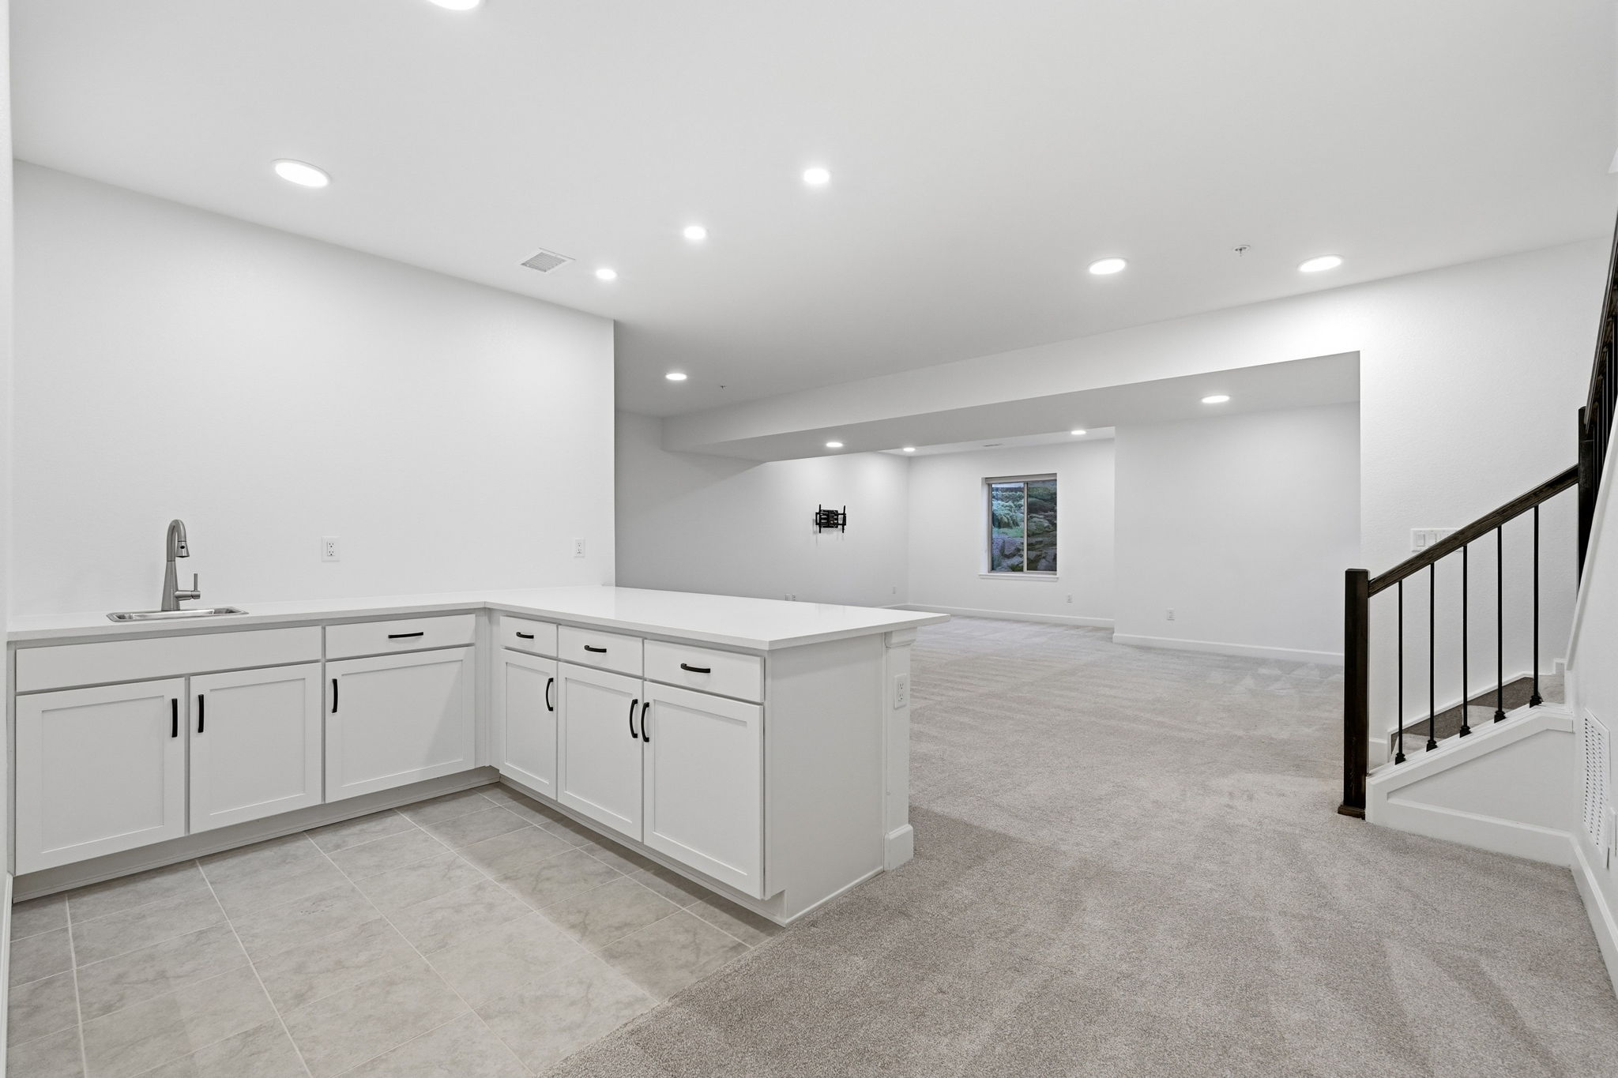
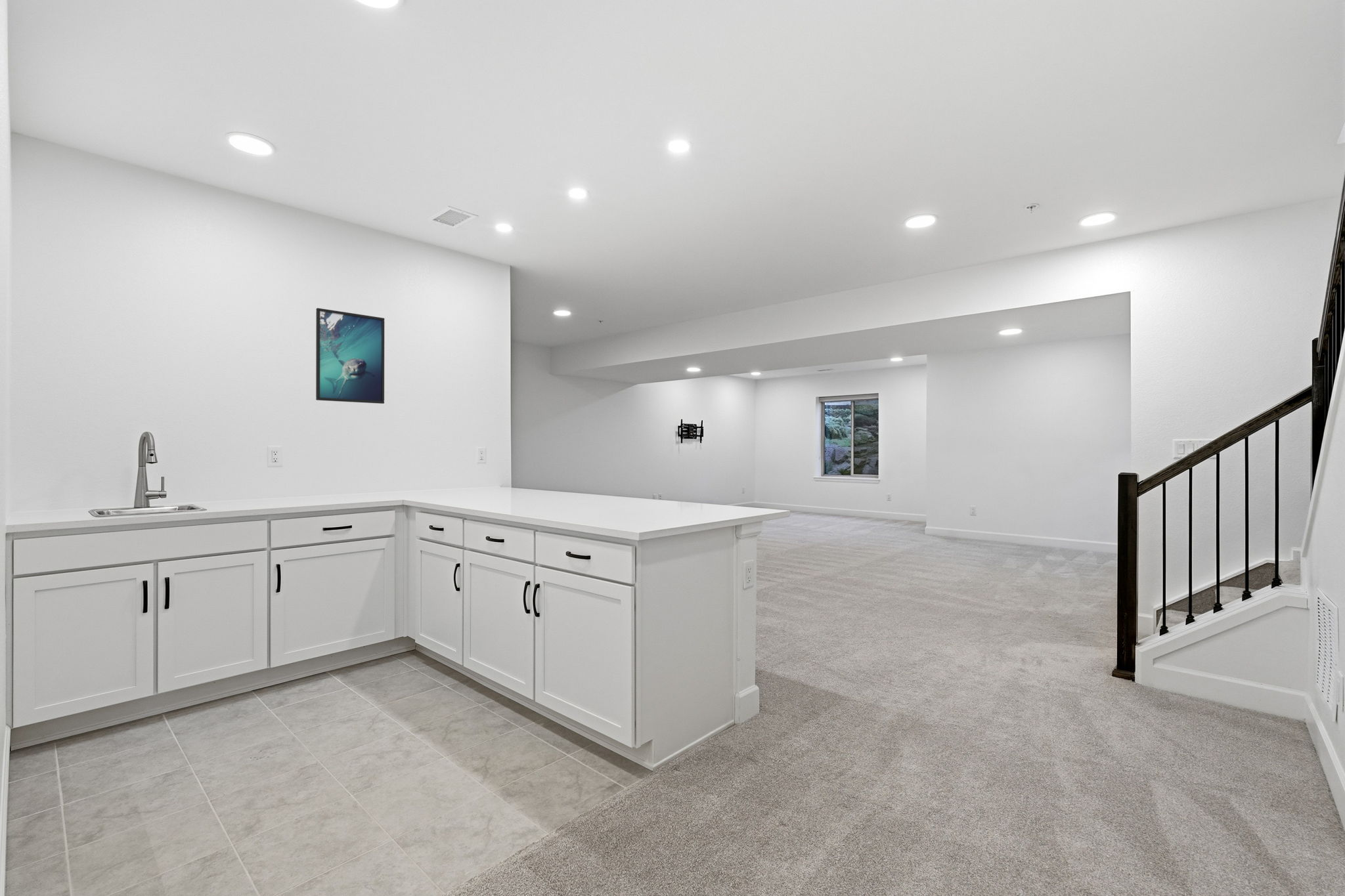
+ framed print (351, 357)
